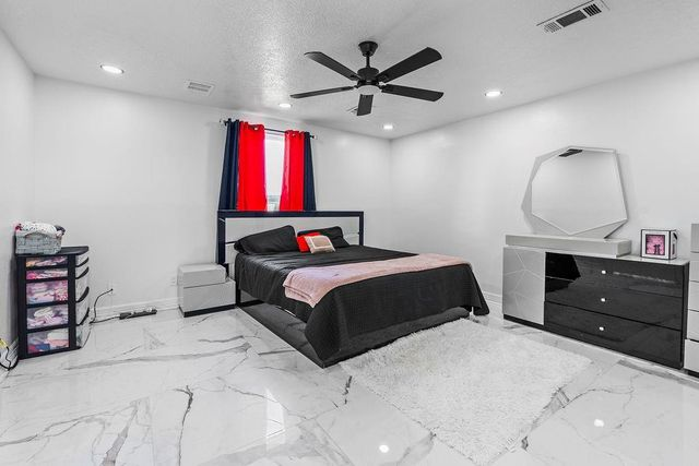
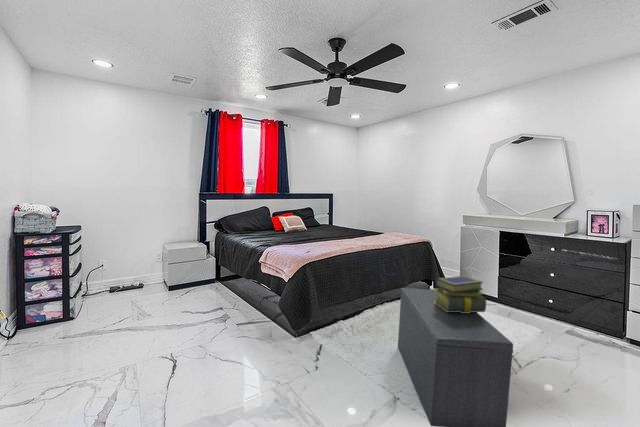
+ bench (442, 344)
+ stack of books (458, 293)
